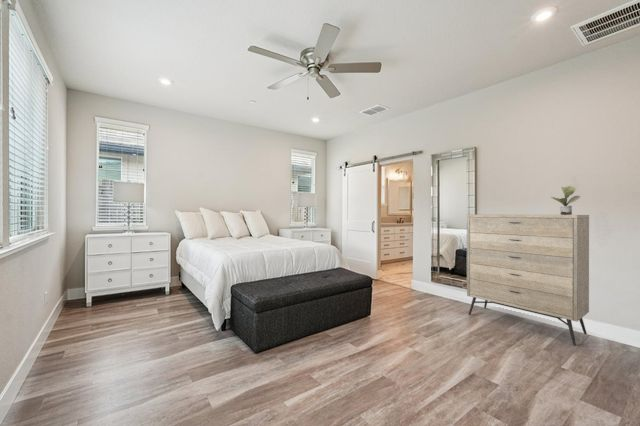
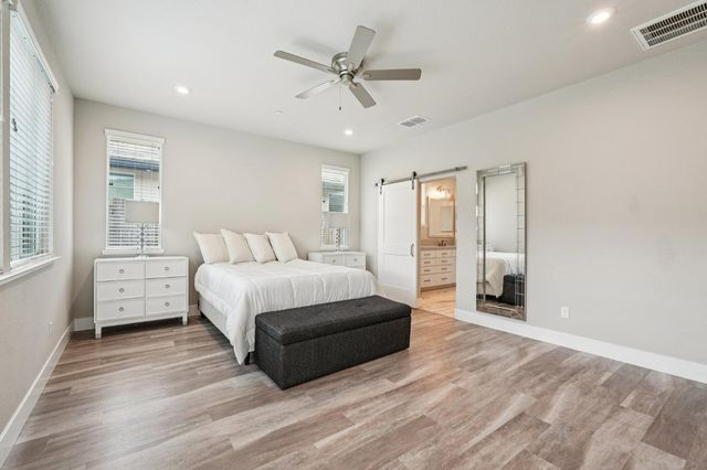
- dresser (522, 269)
- potted plant (564, 200)
